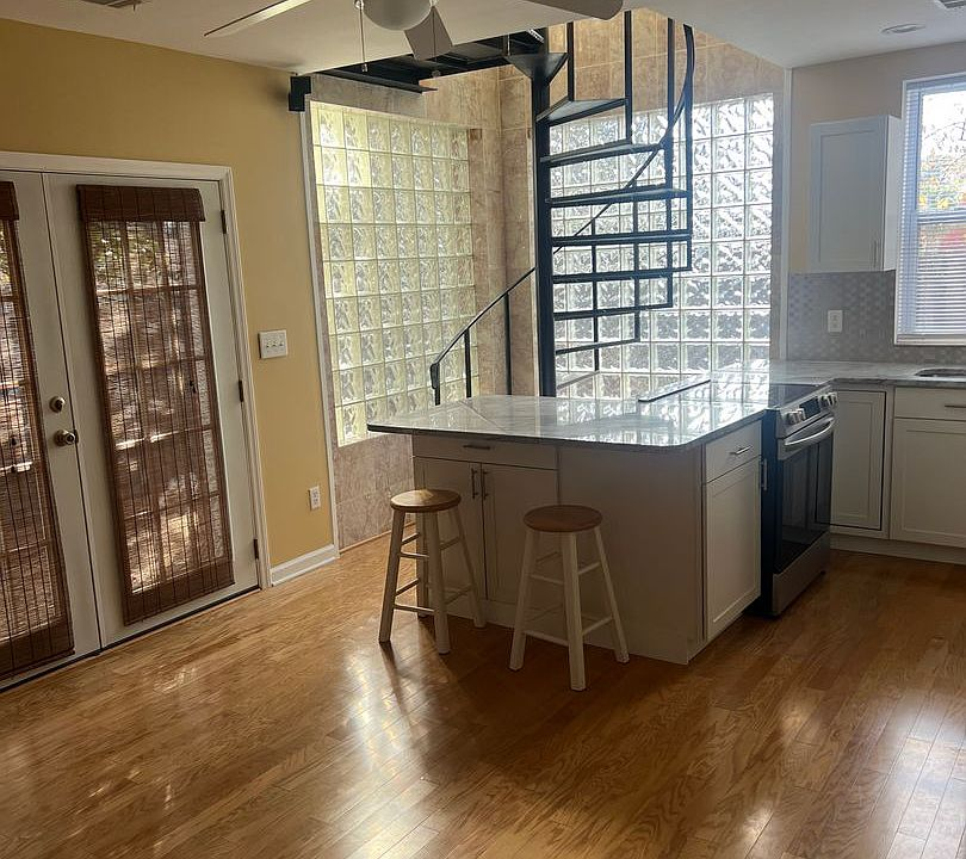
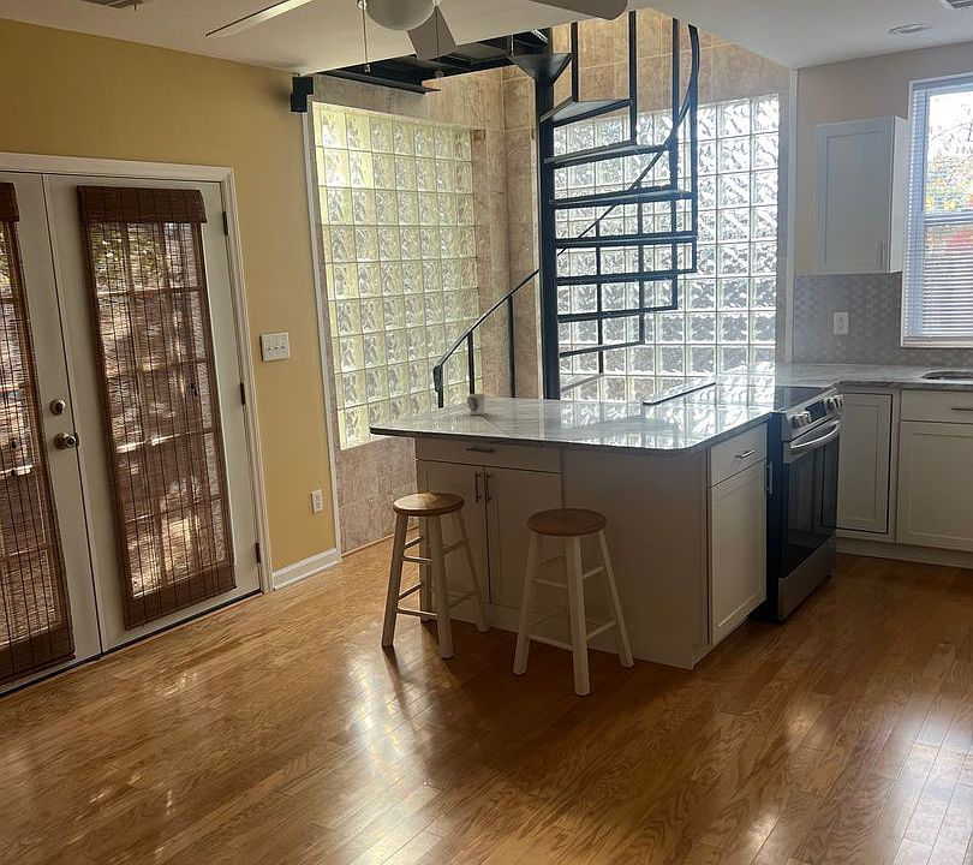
+ cup (476, 404)
